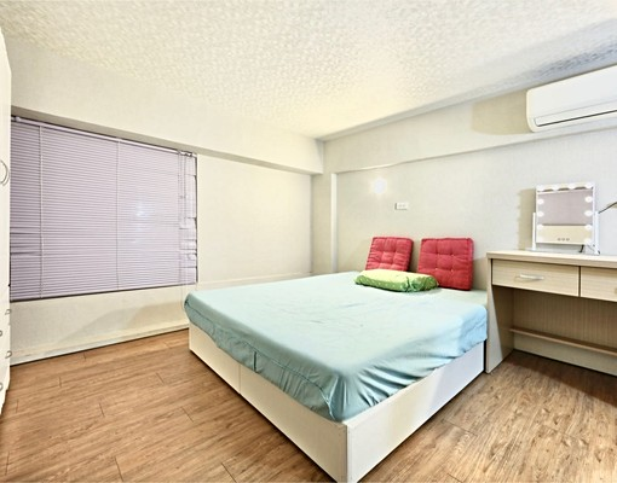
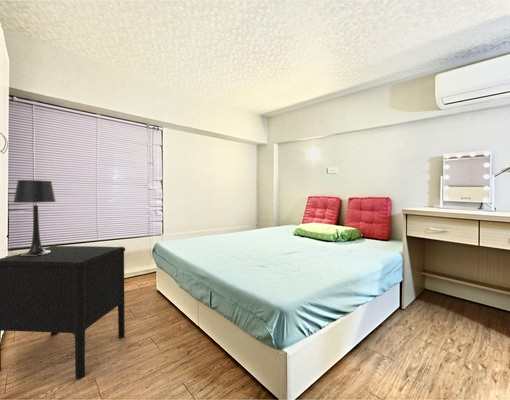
+ table lamp (35, 217)
+ nightstand (65, 302)
